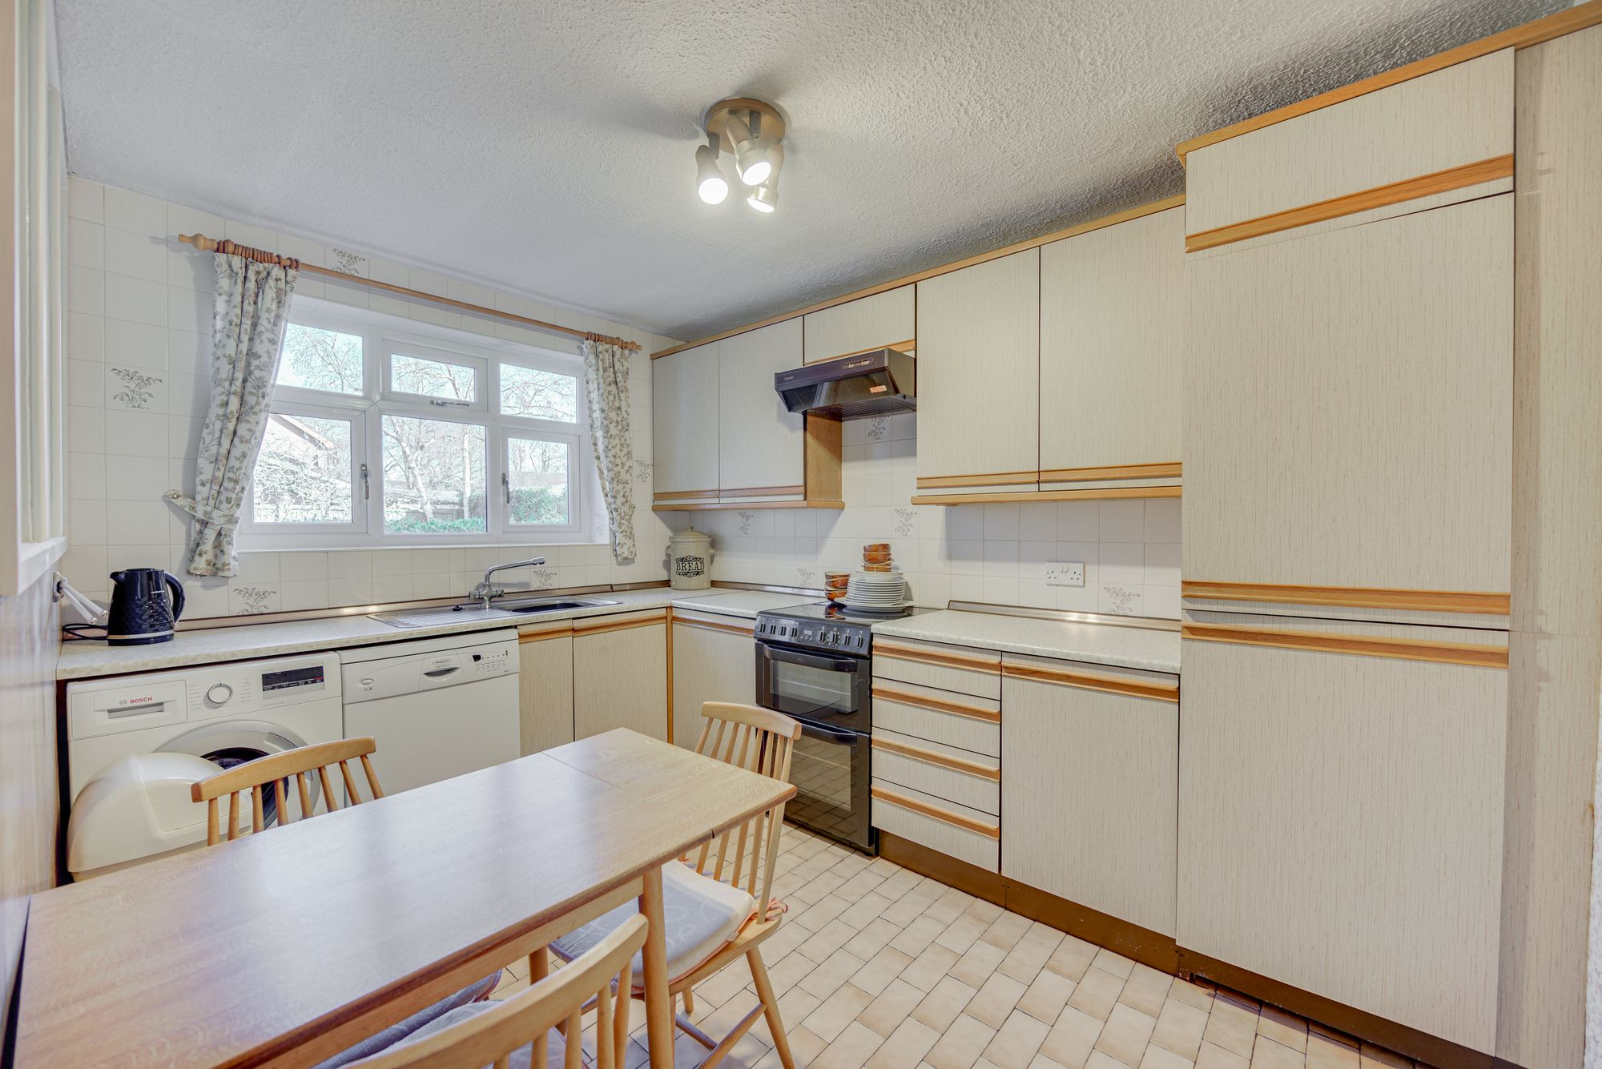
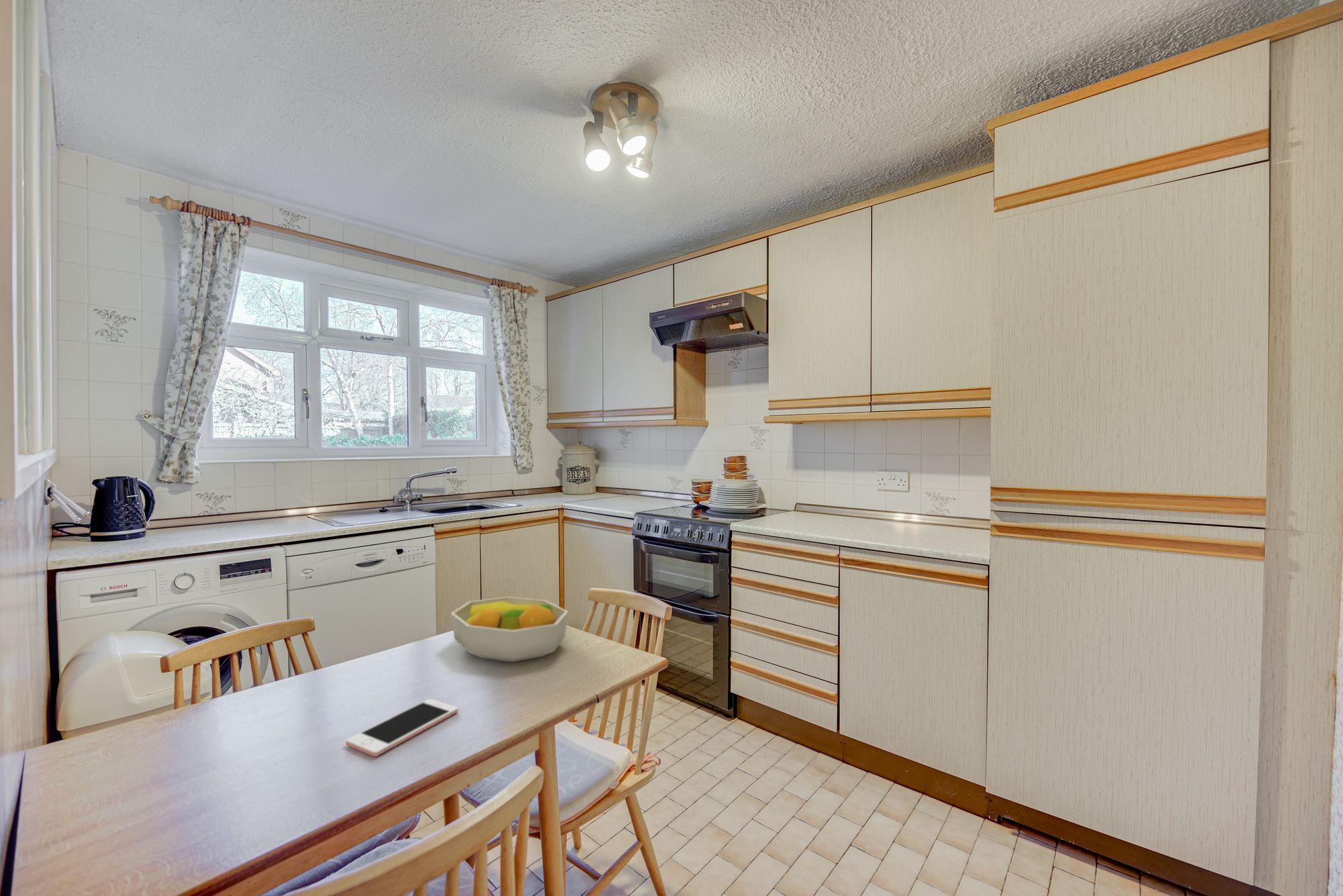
+ fruit bowl (510, 621)
+ cell phone (405, 725)
